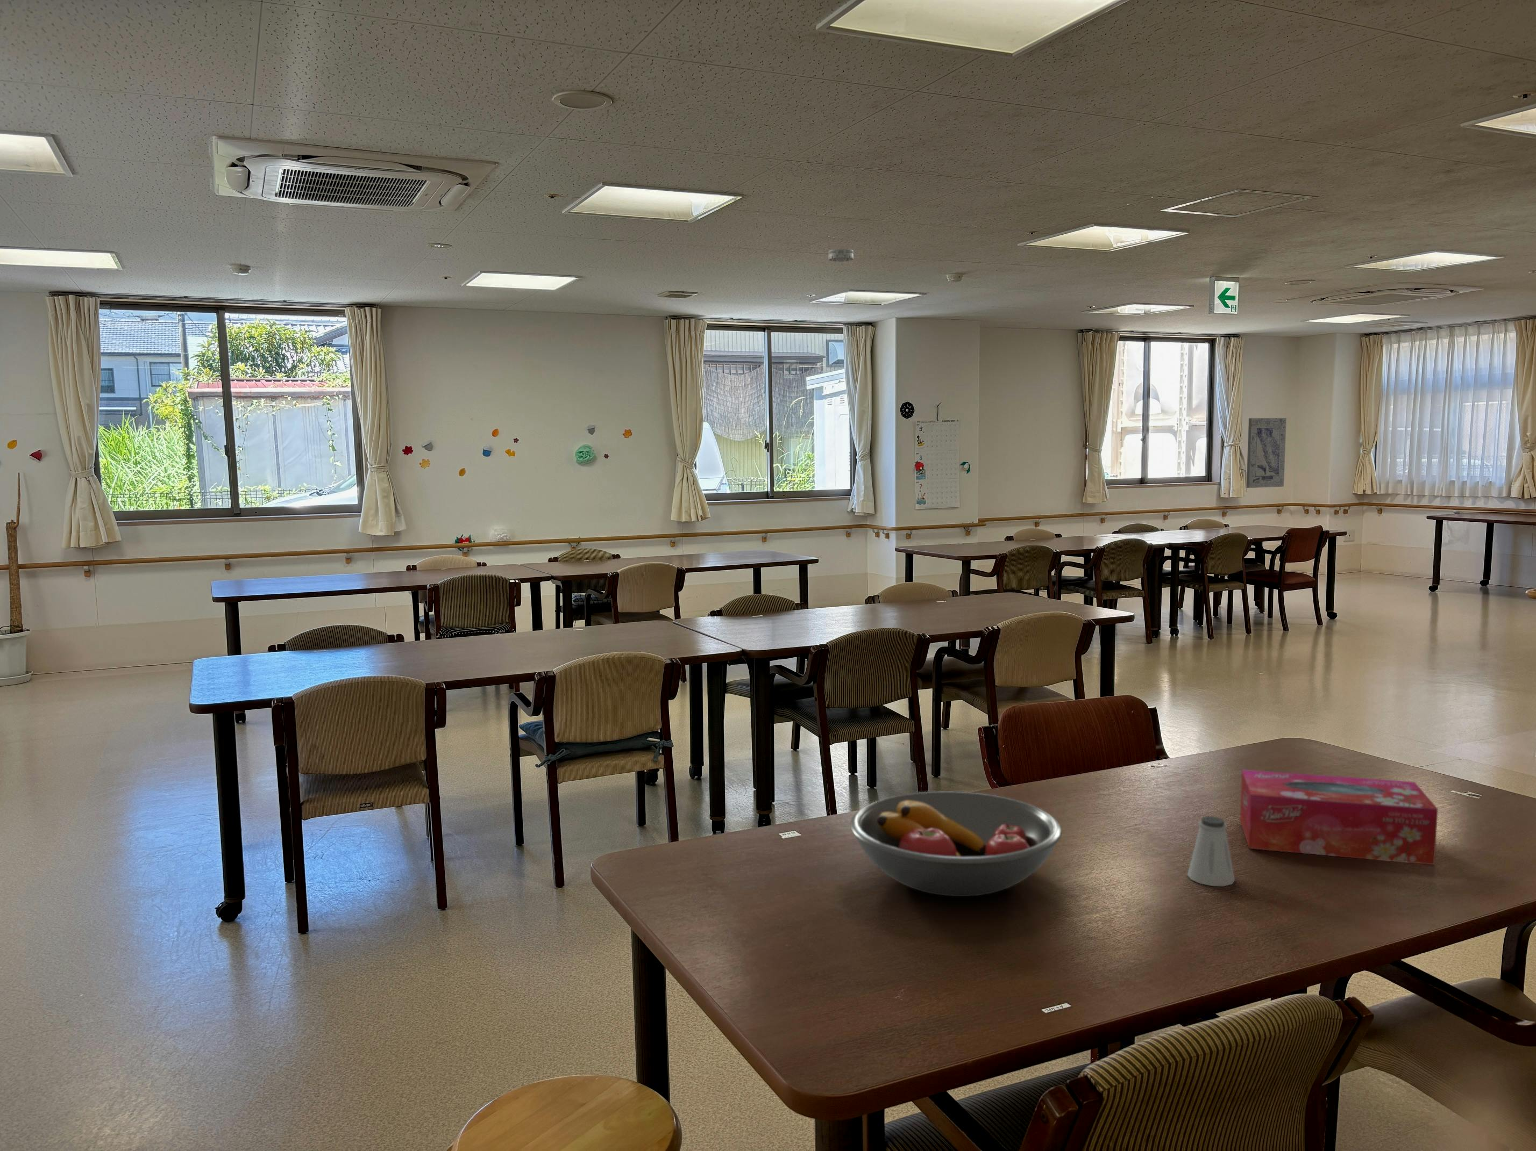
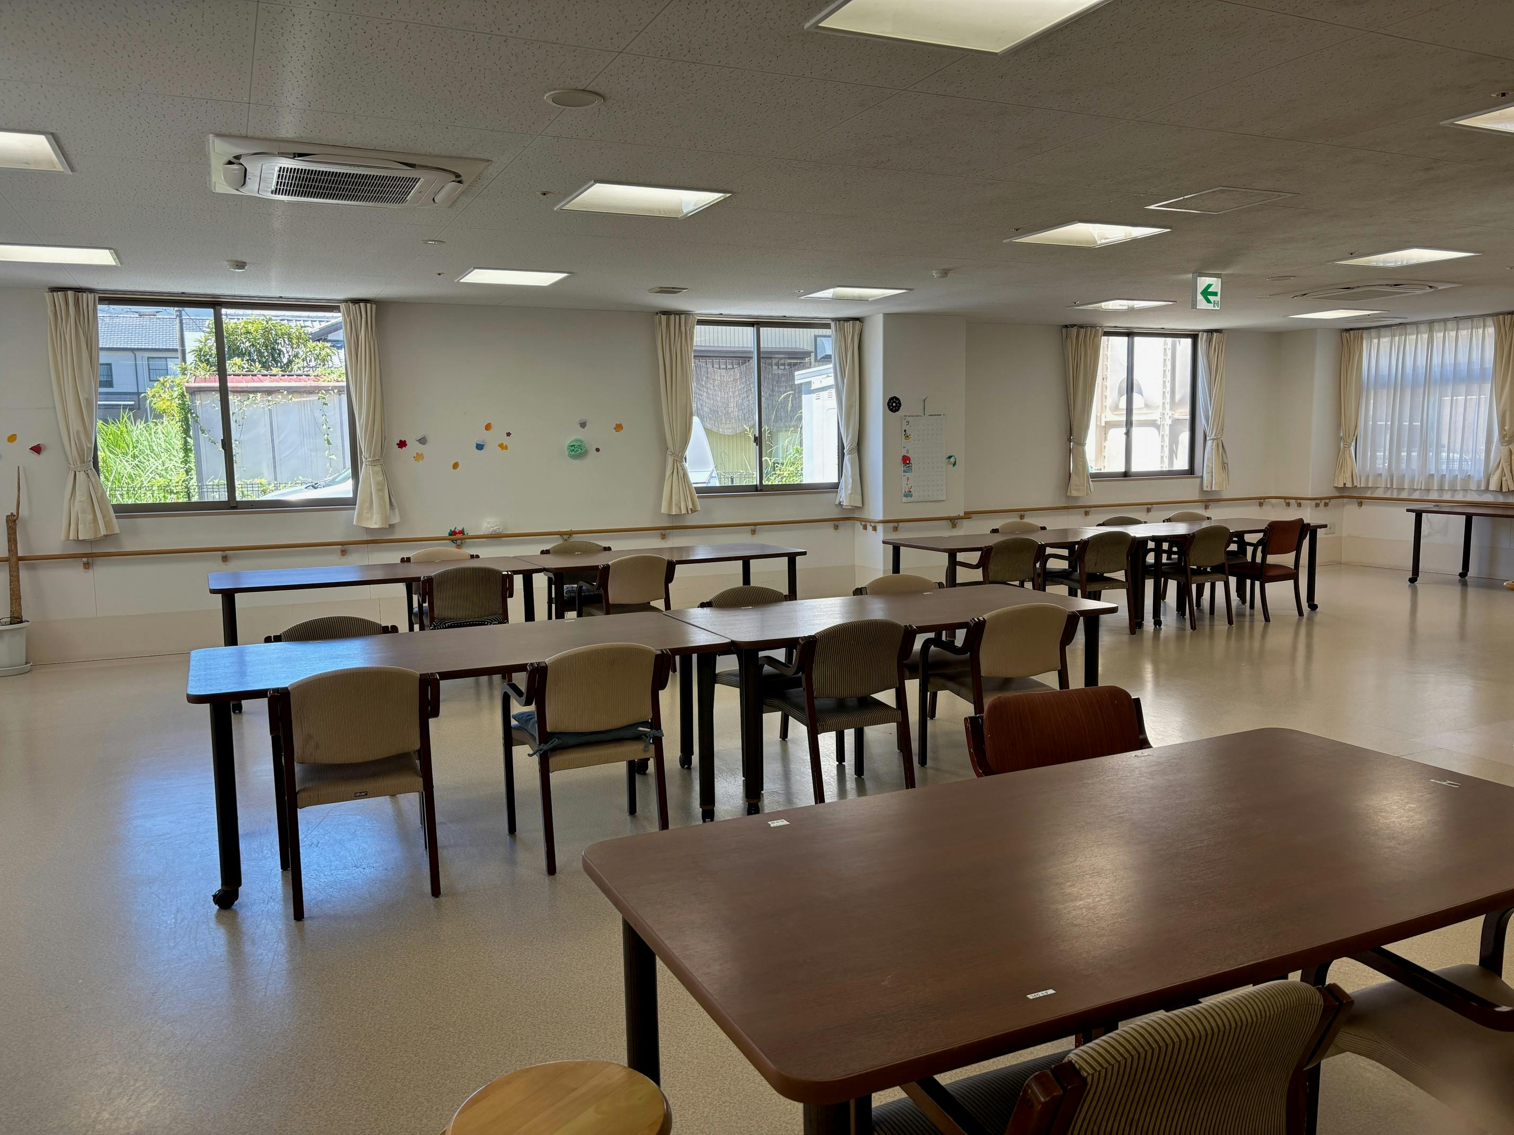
- smoke detector (841, 255)
- tissue box (1332, 815)
- fruit bowl (954, 843)
- saltshaker (1212, 849)
- wall art (1266, 452)
